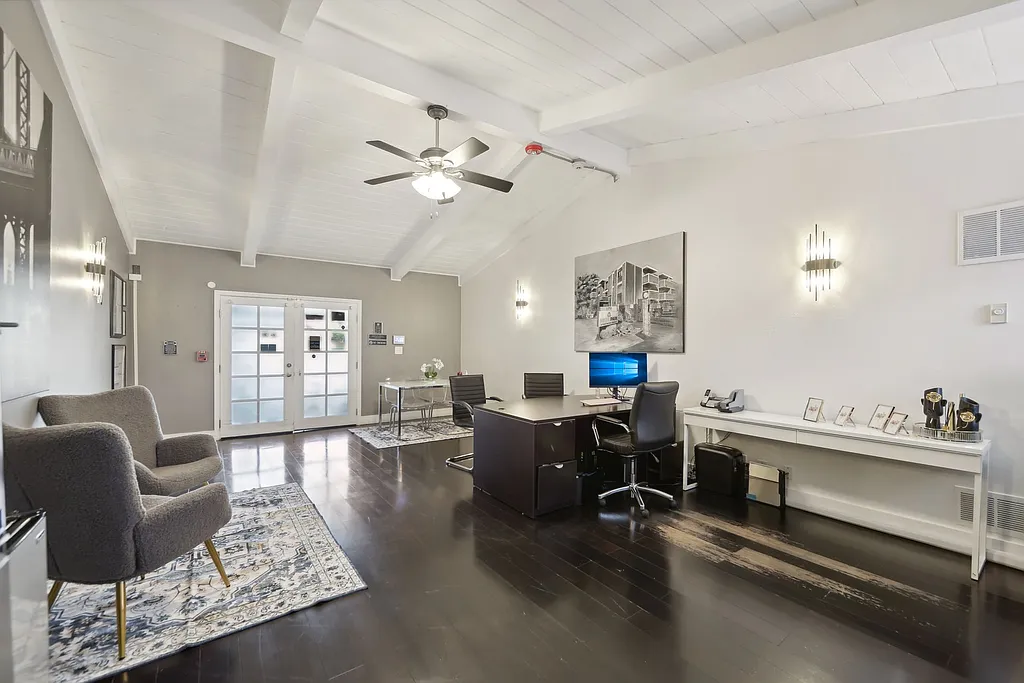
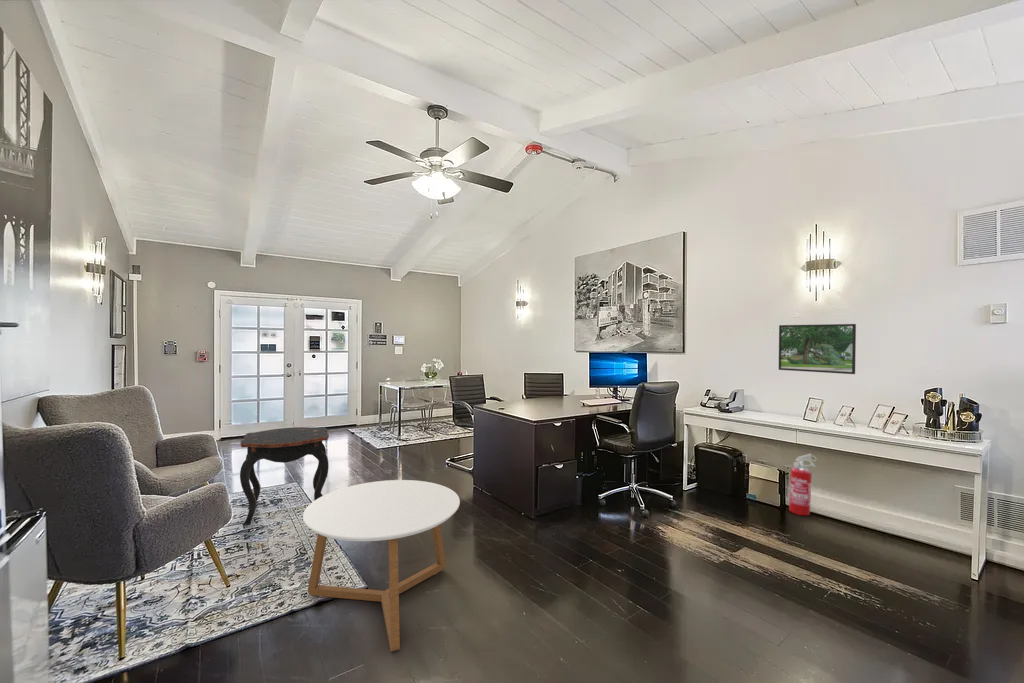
+ fire extinguisher (802, 482)
+ coffee table (389, 552)
+ side table (286, 462)
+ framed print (814, 348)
